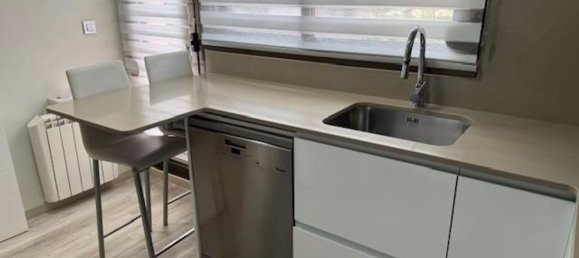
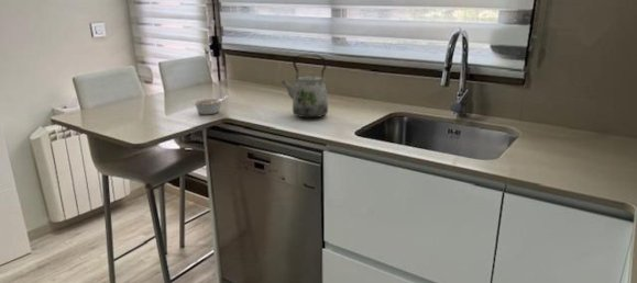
+ kettle (304, 84)
+ legume (209, 105)
